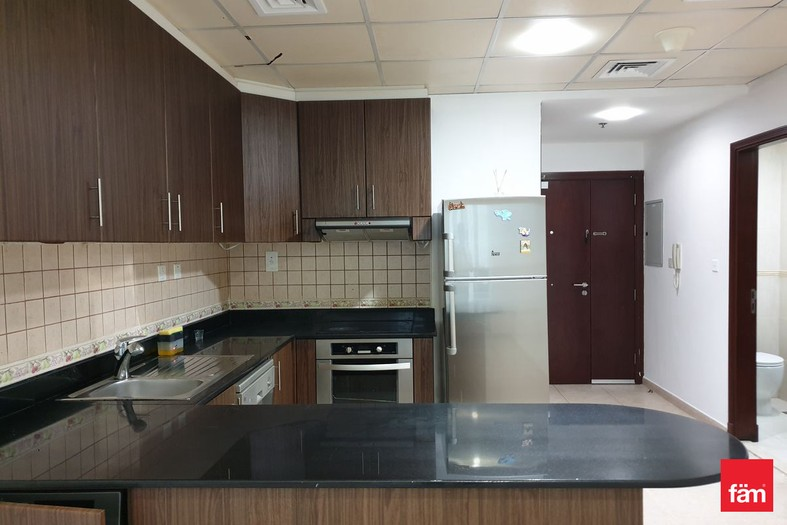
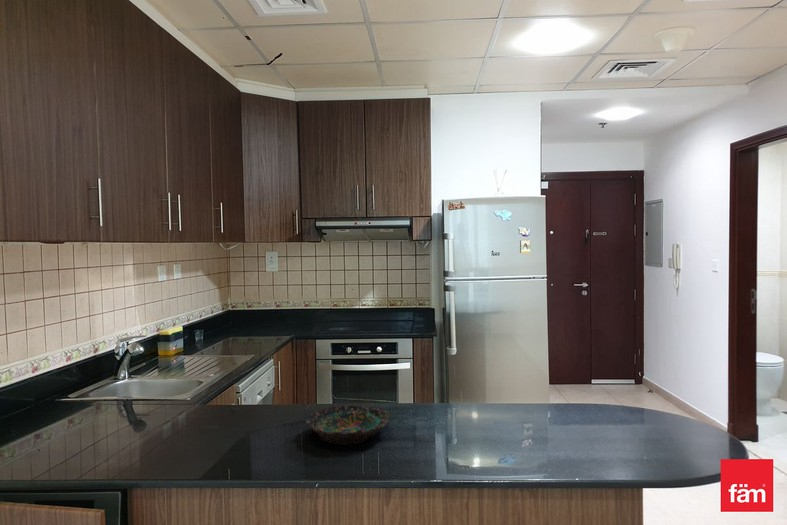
+ bowl (349, 424)
